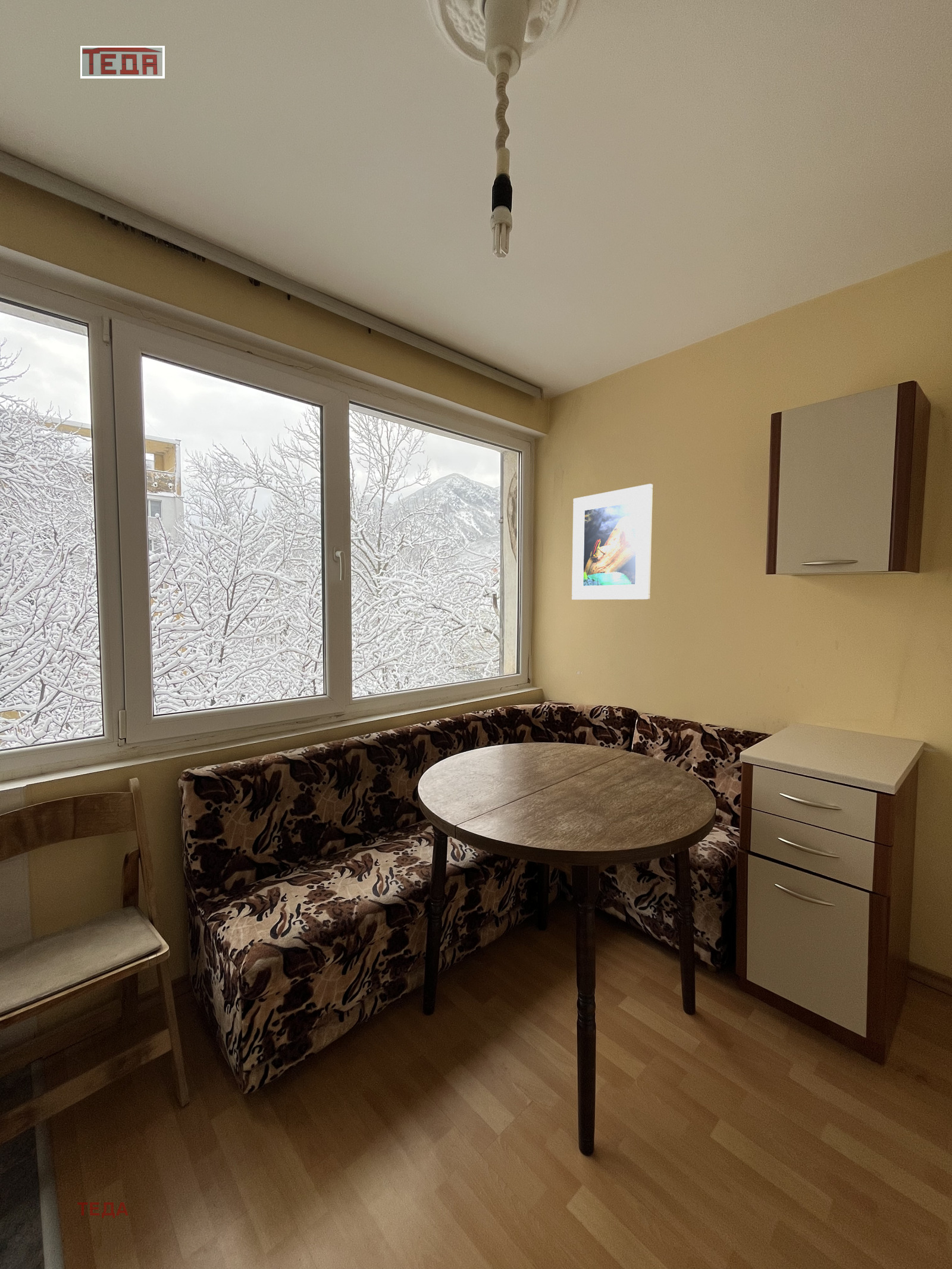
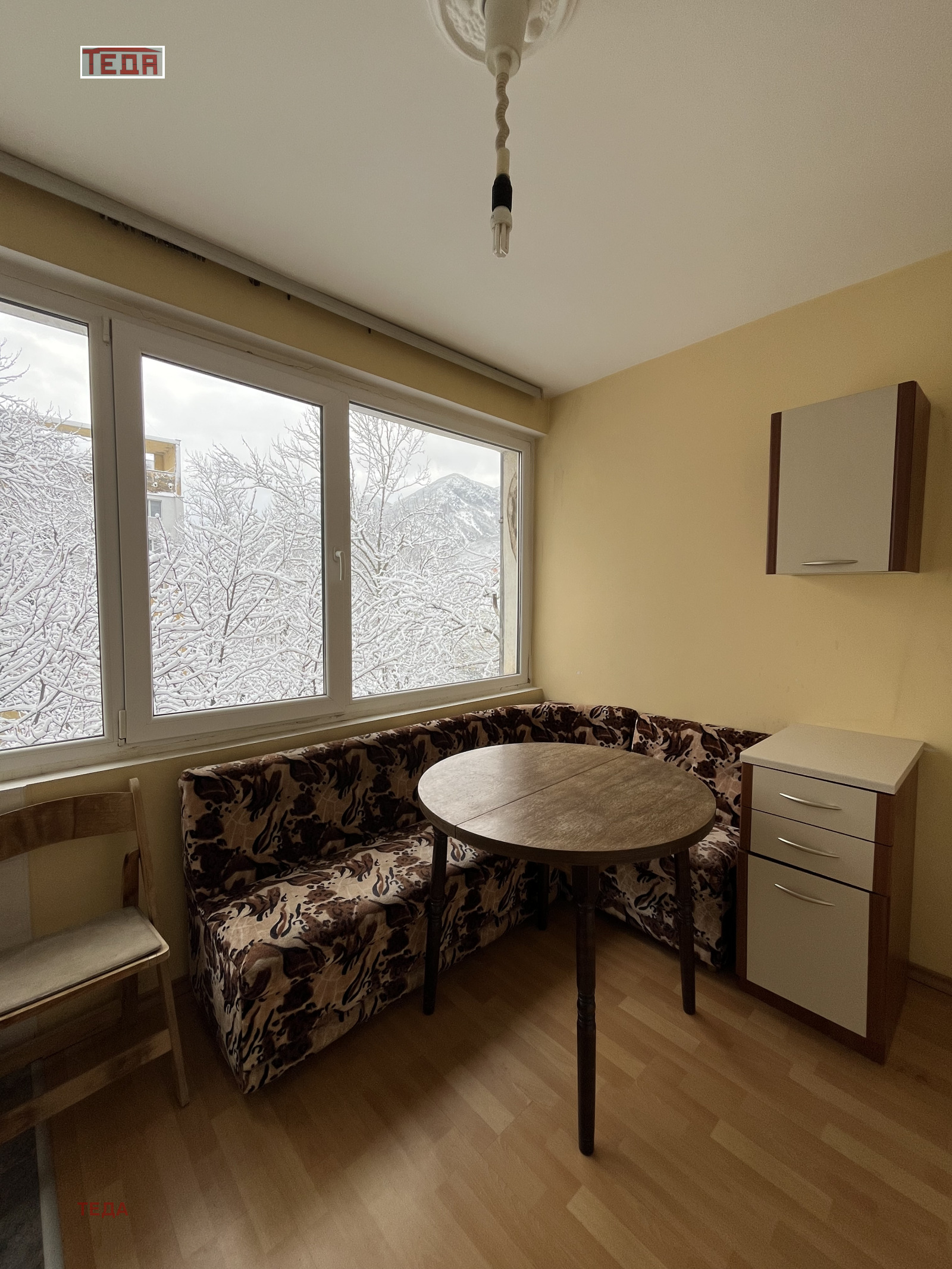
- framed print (609, 546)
